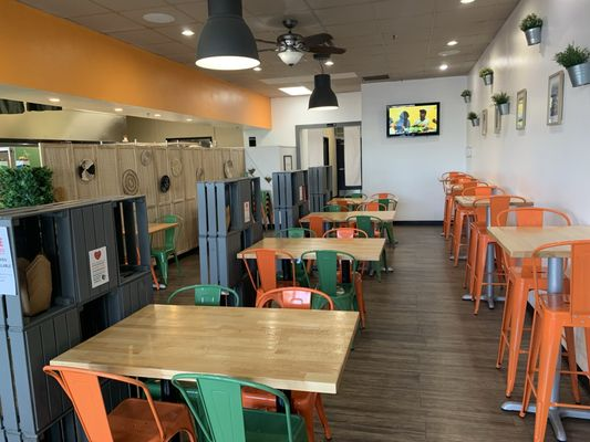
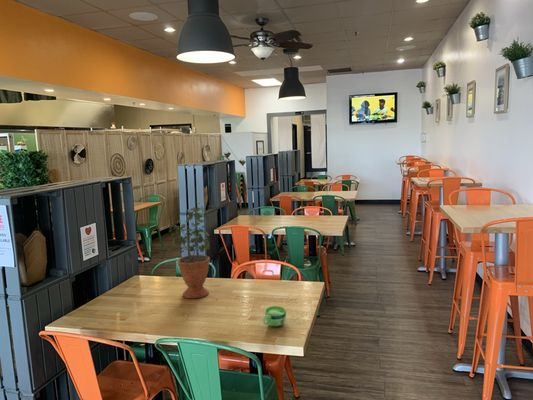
+ cup (274, 318)
+ potted plant (192, 248)
